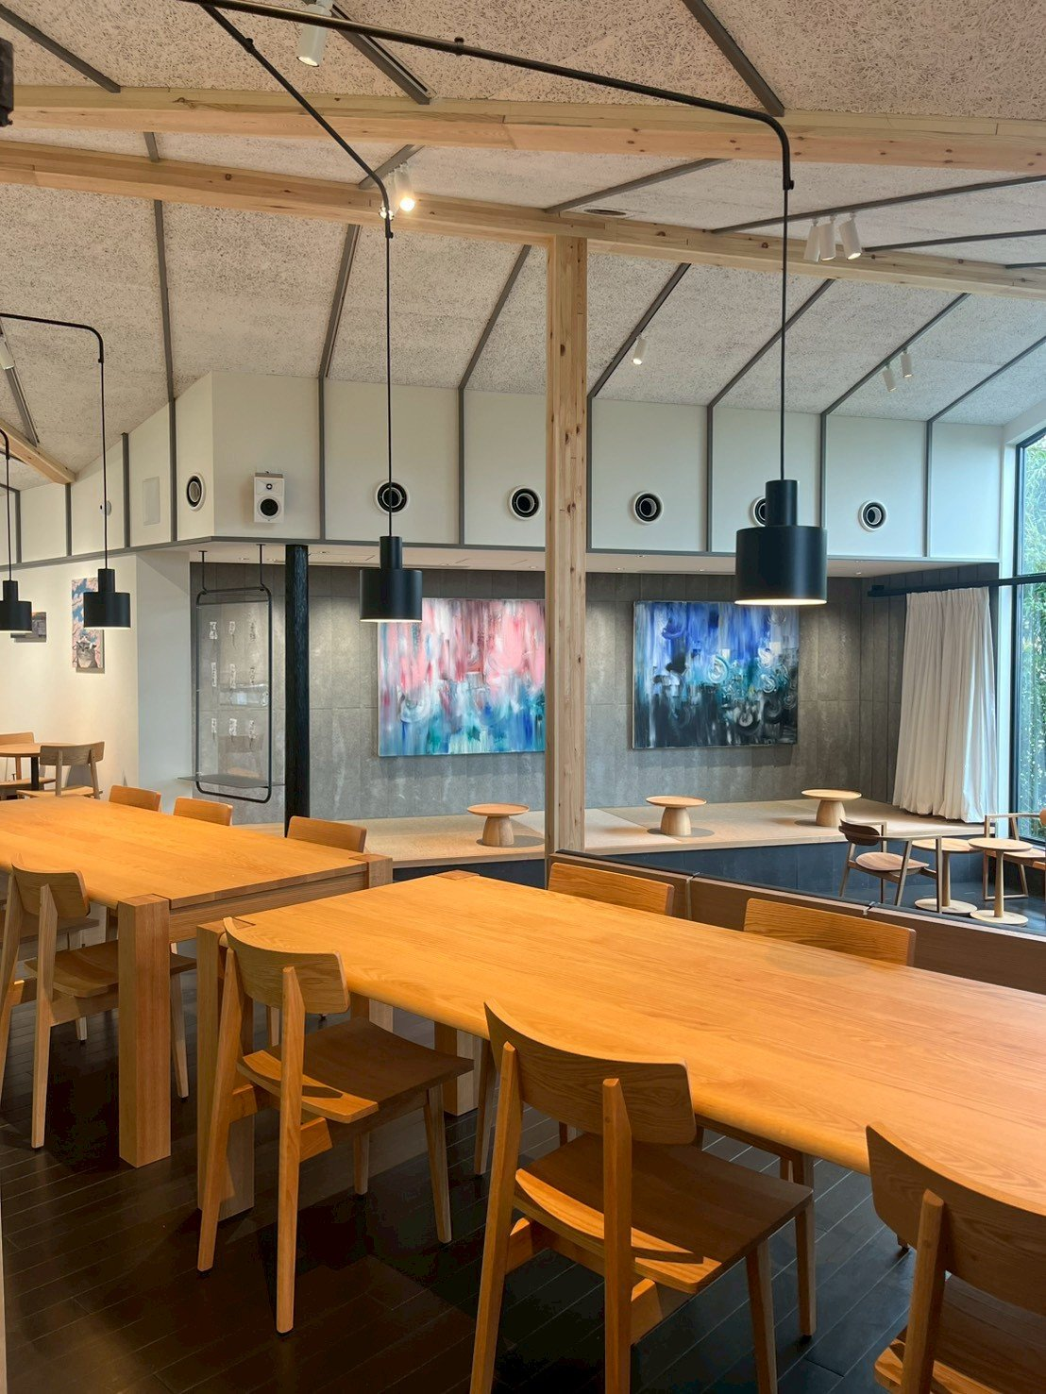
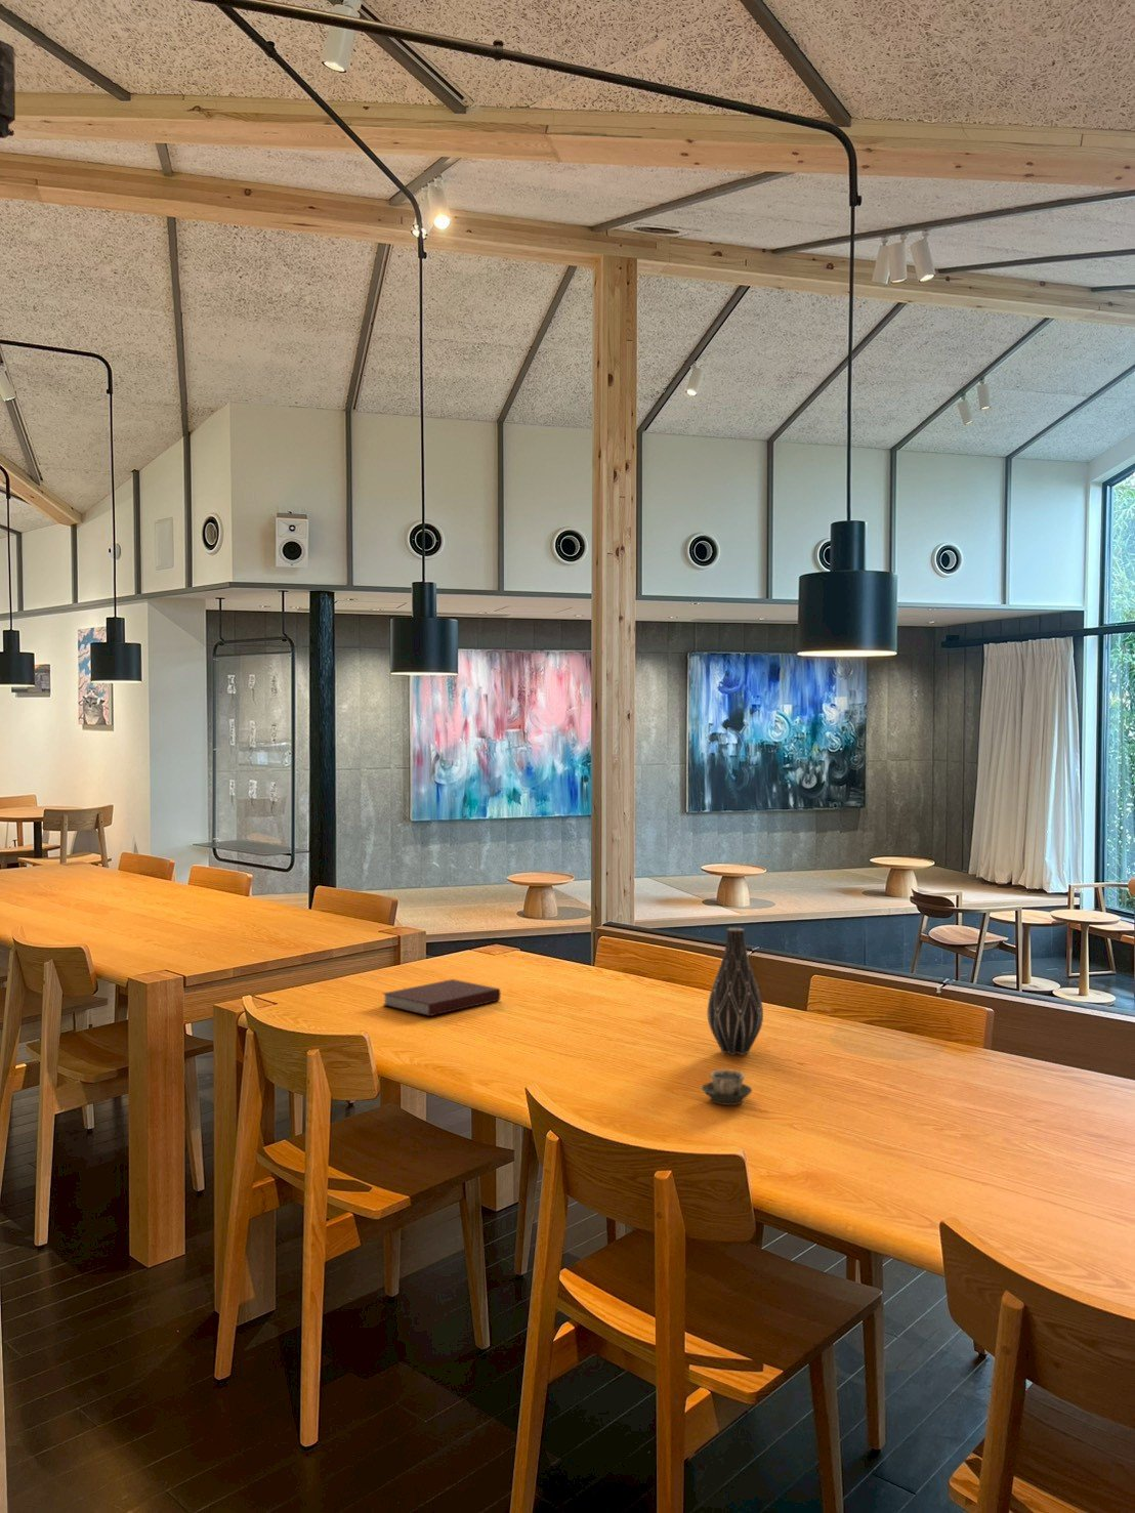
+ vase (734, 990)
+ cup (726, 1087)
+ notebook (441, 997)
